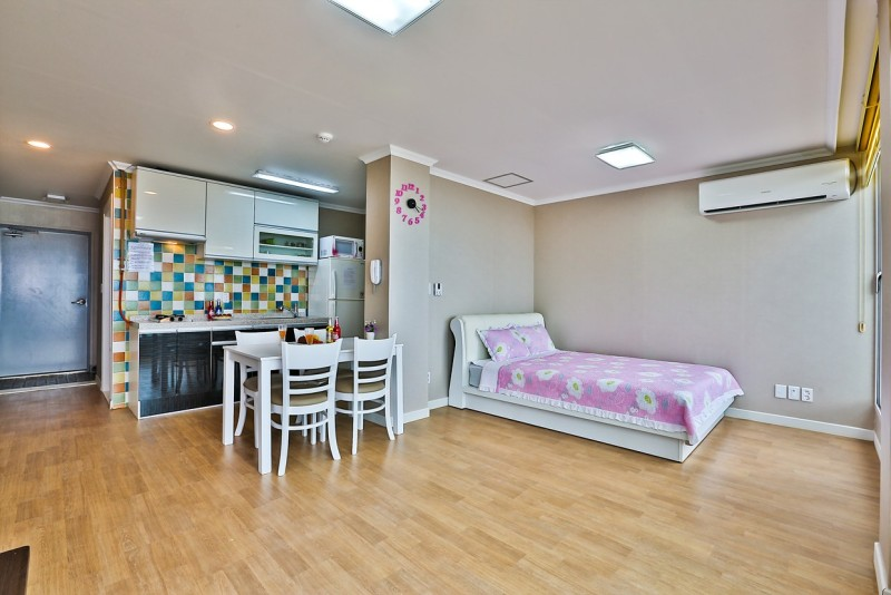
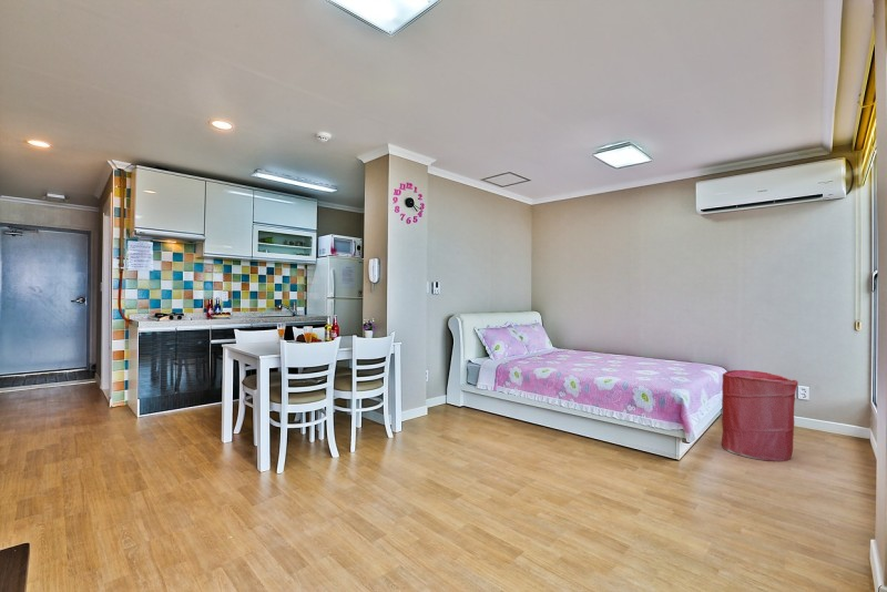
+ laundry hamper (757, 411)
